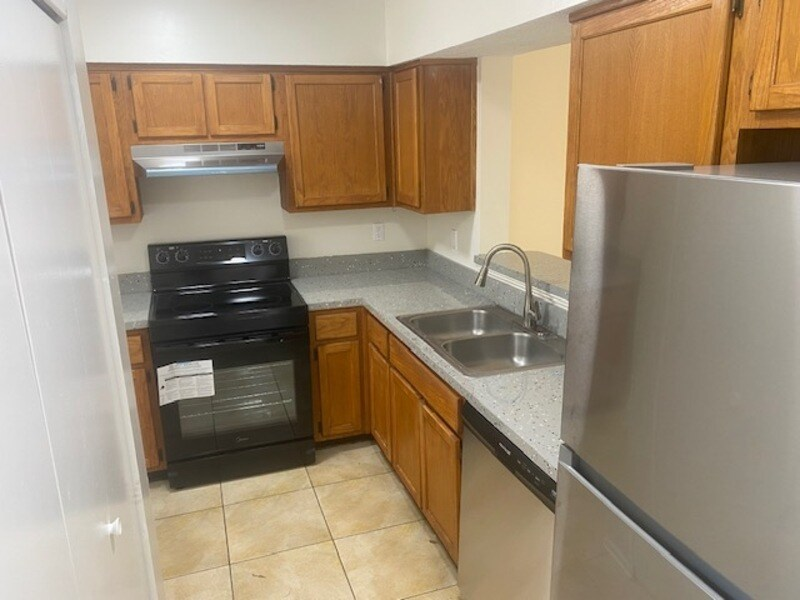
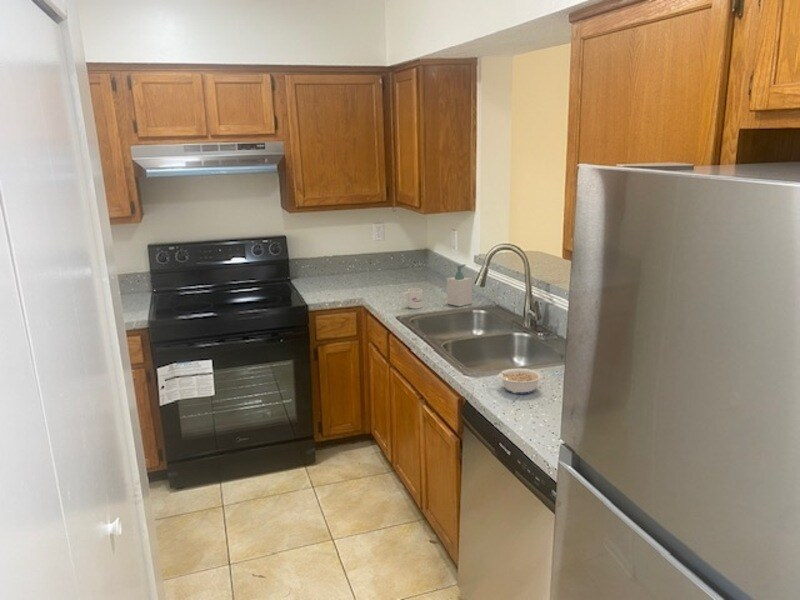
+ legume (518, 380)
+ mug (412, 298)
+ soap bottle (459, 284)
